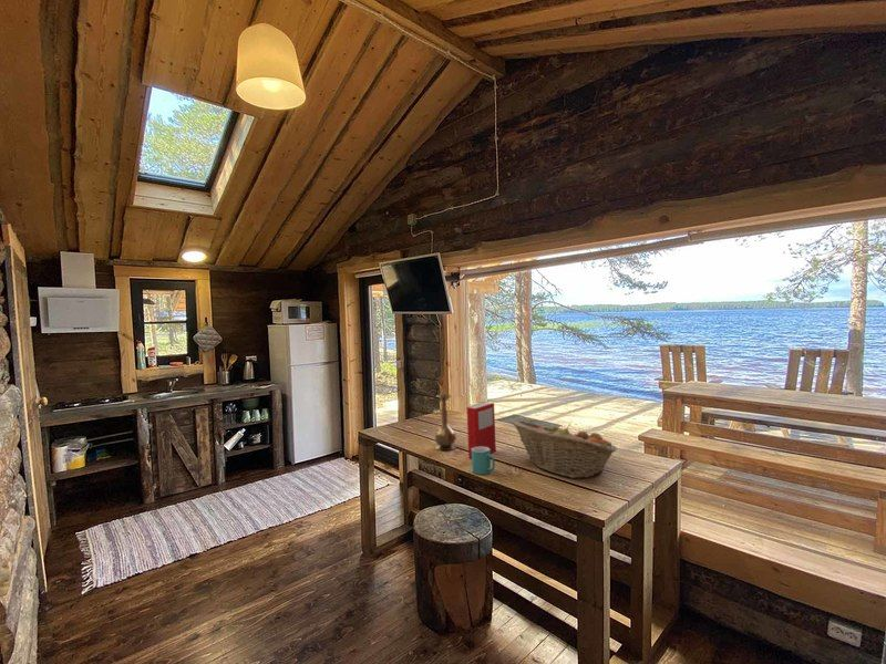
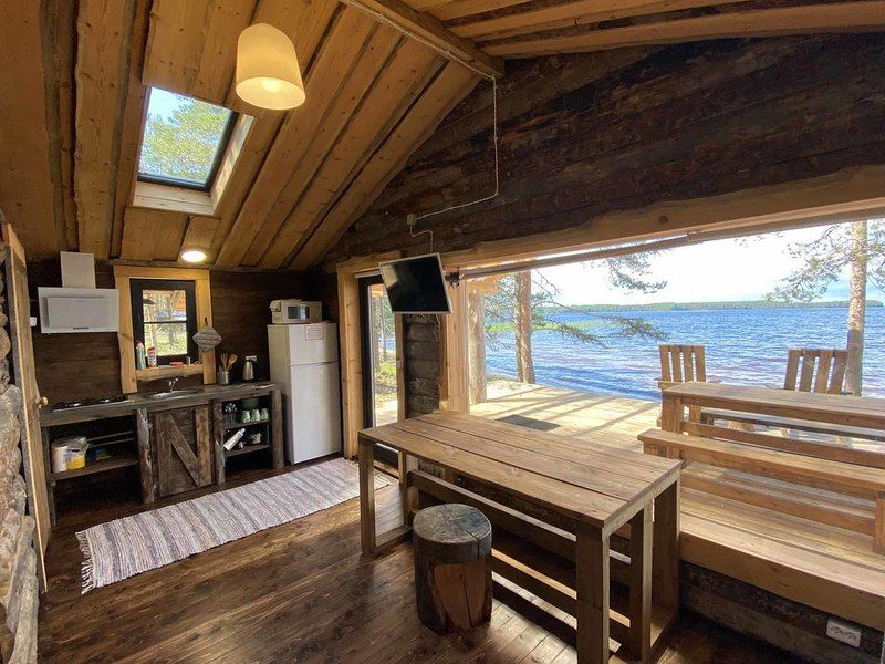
- book (481, 429)
- vase (444, 421)
- fruit basket (560, 443)
- mug (484, 460)
